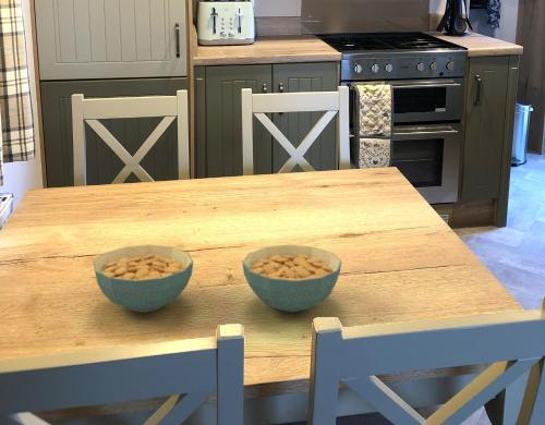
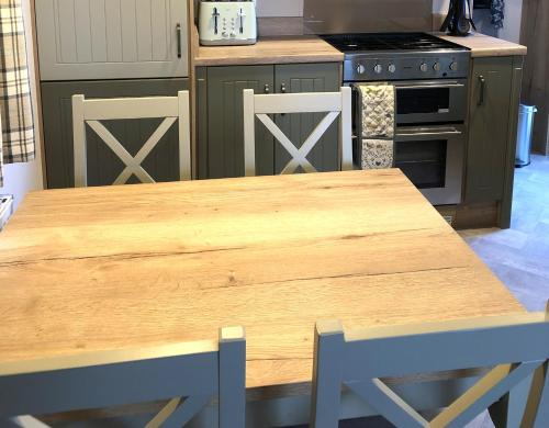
- cereal bowl (291, 283)
- cereal bowl (144, 283)
